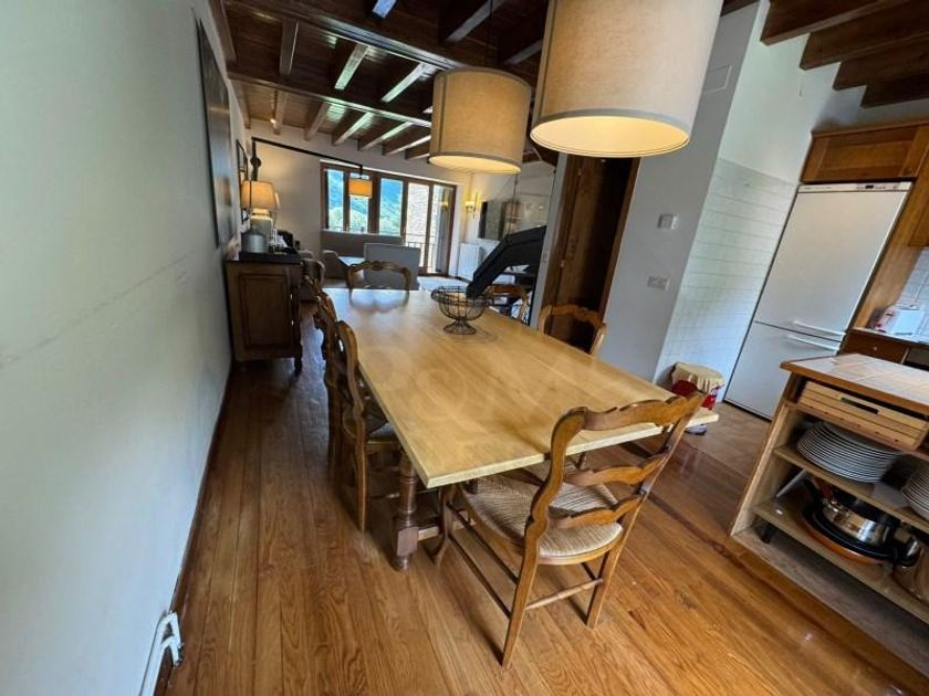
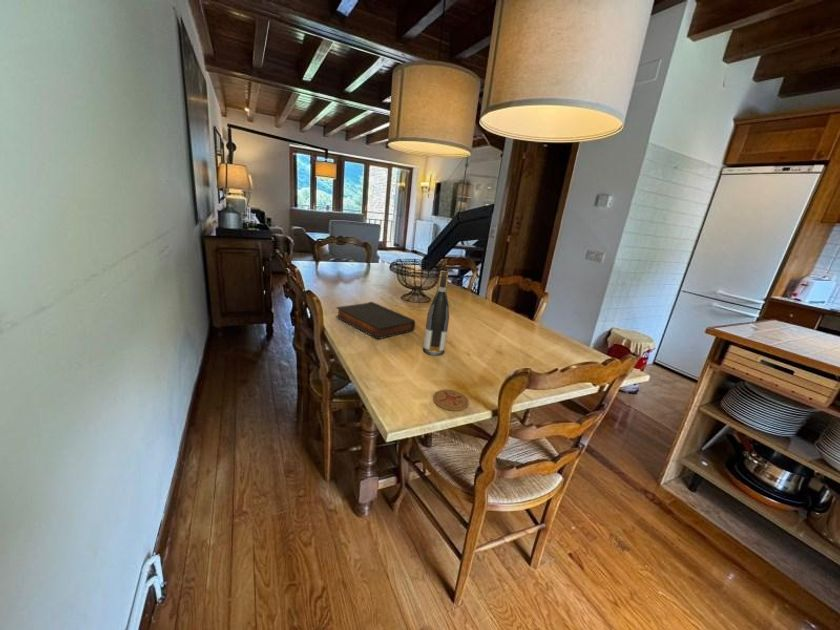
+ coaster (450, 399)
+ wine bottle (438, 312)
+ book (374, 318)
